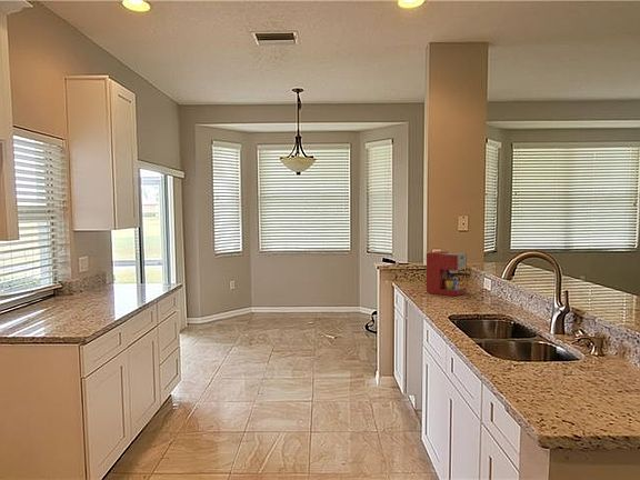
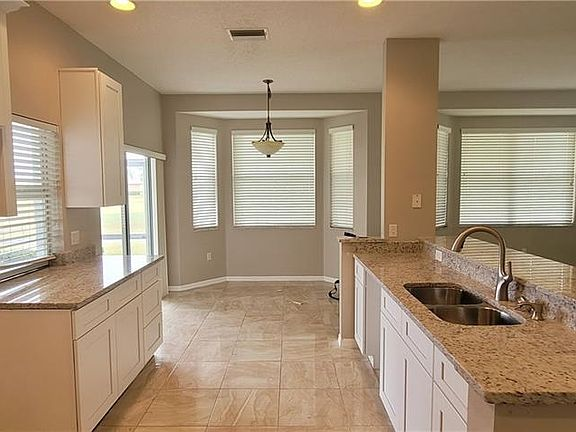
- coffee maker (446, 272)
